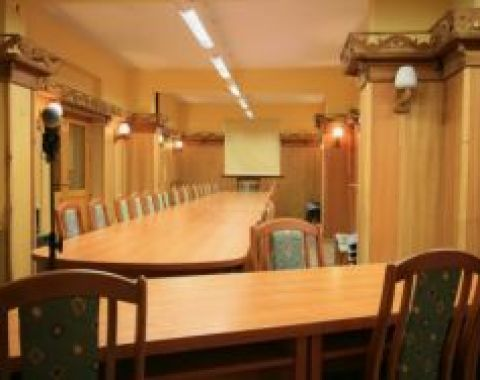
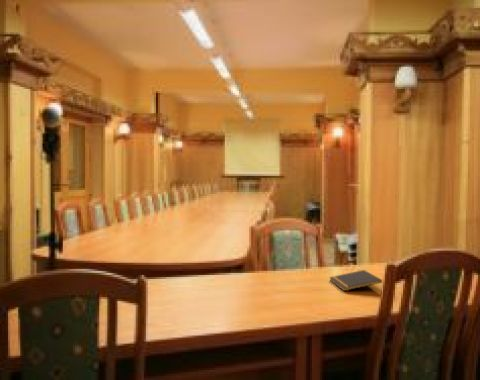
+ notepad (354, 279)
